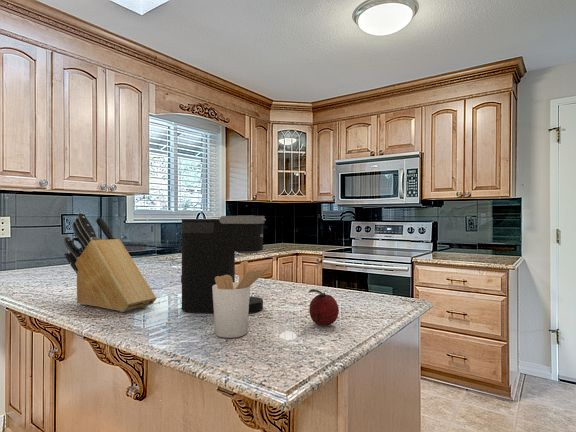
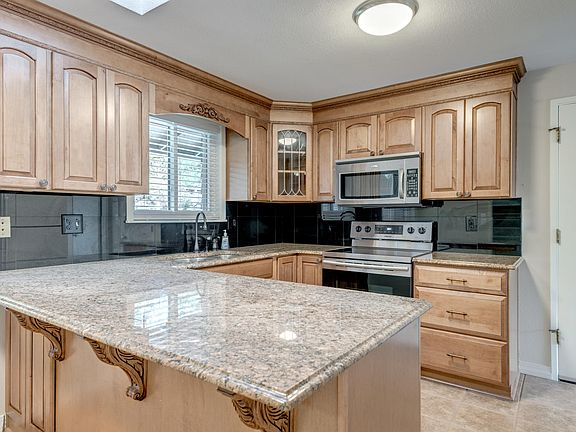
- utensil holder (239, 298)
- fruit (322, 306)
- coffee maker (223, 262)
- knife block (107, 258)
